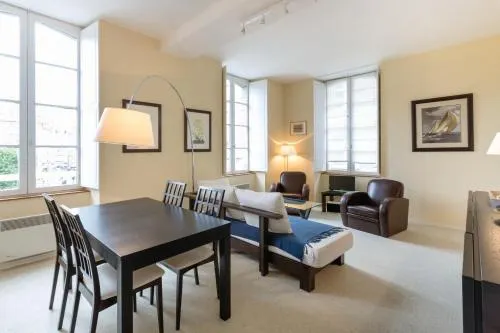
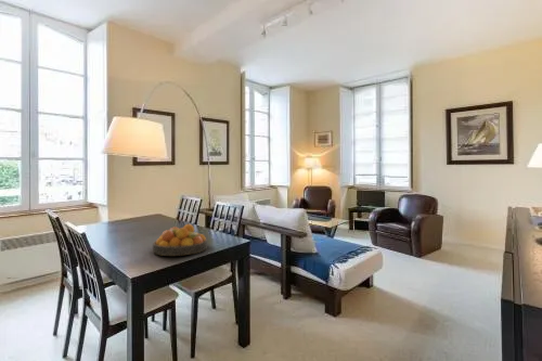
+ fruit bowl (180, 237)
